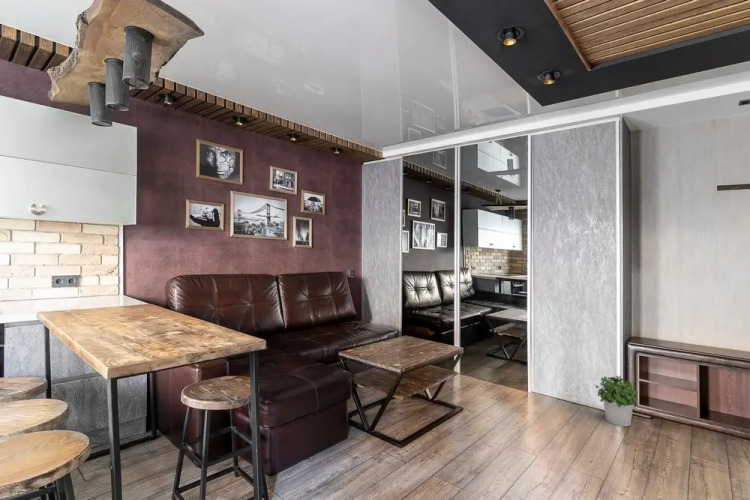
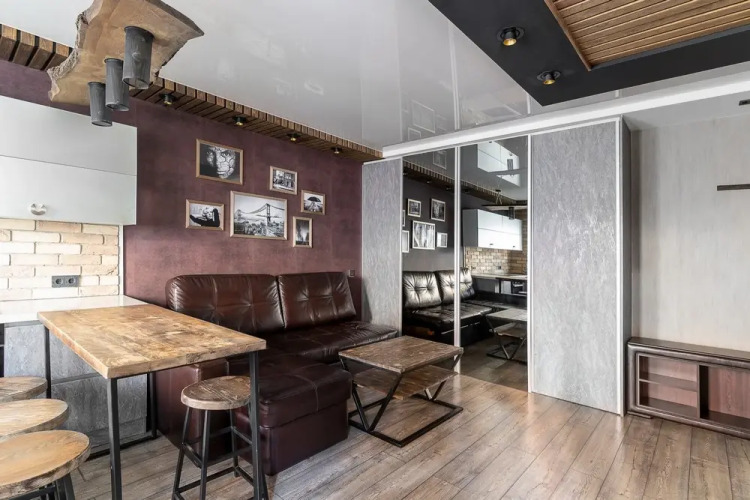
- potted plant (615, 399)
